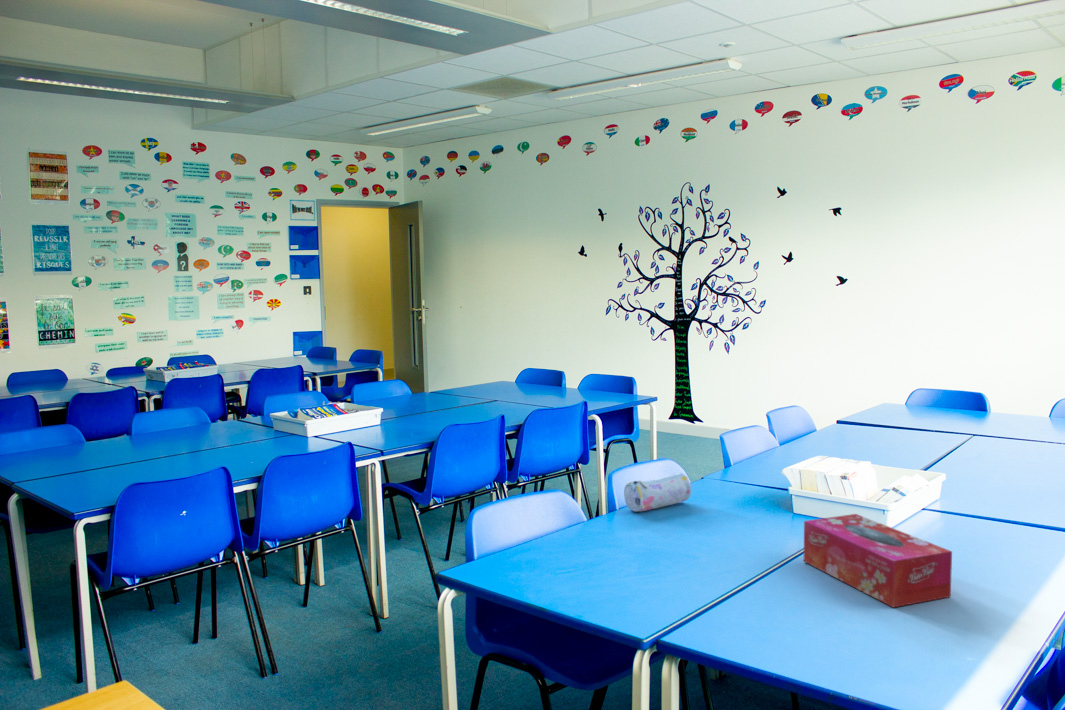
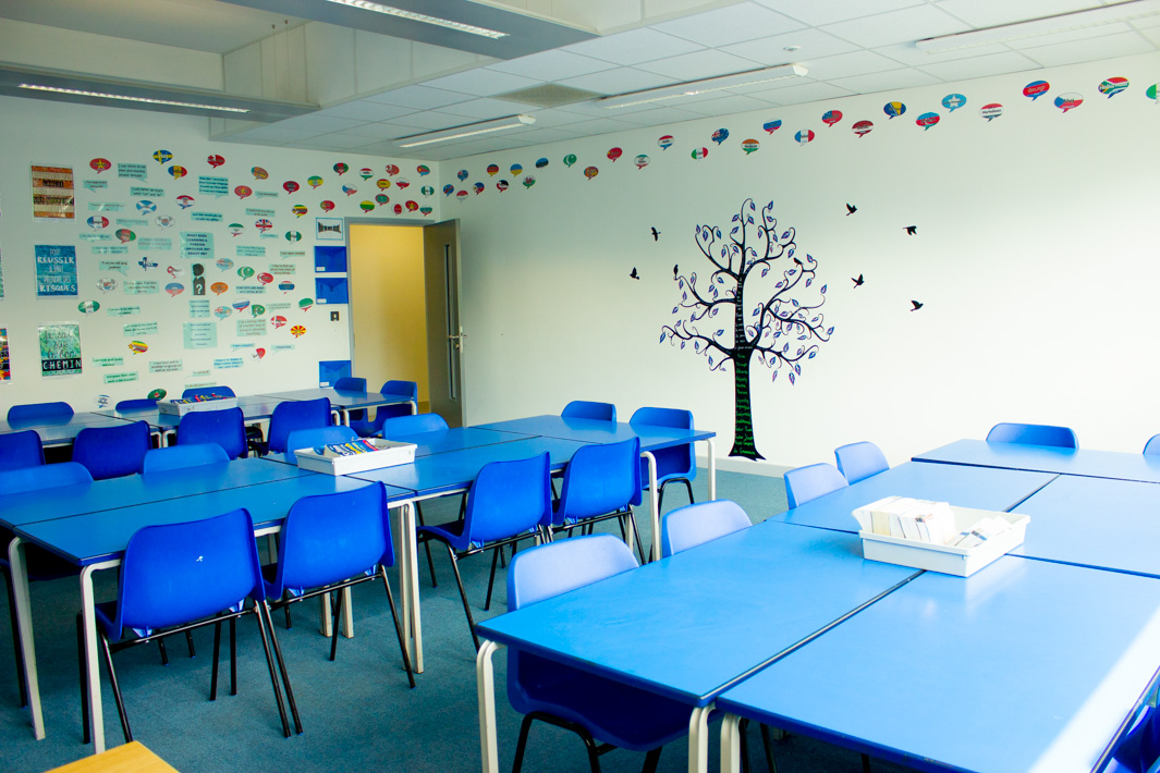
- tissue box (872, 556)
- pencil case (657, 491)
